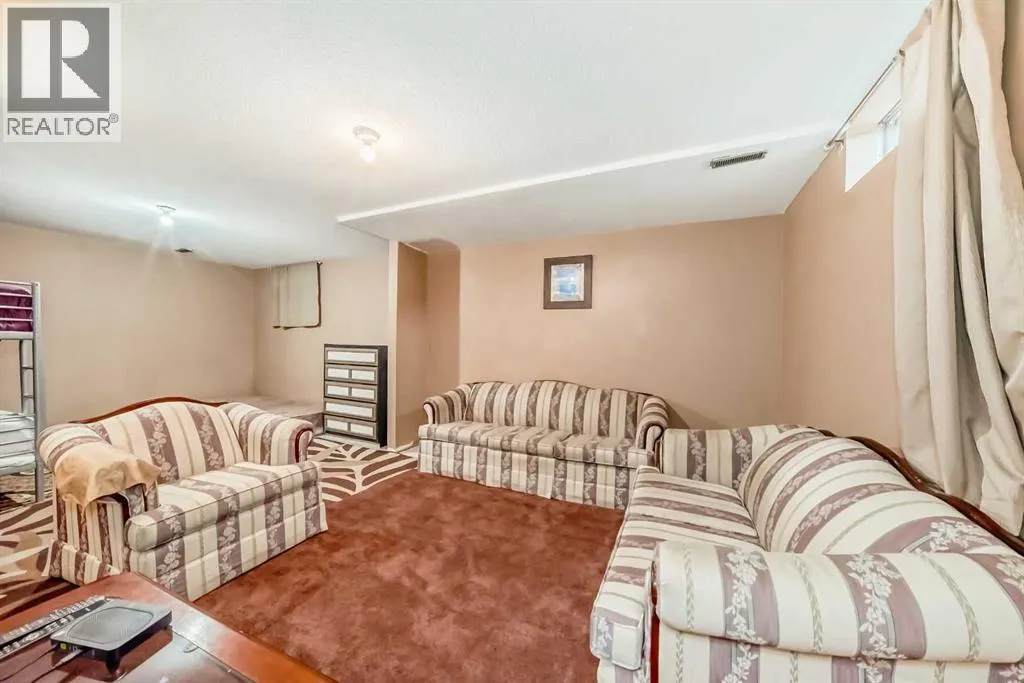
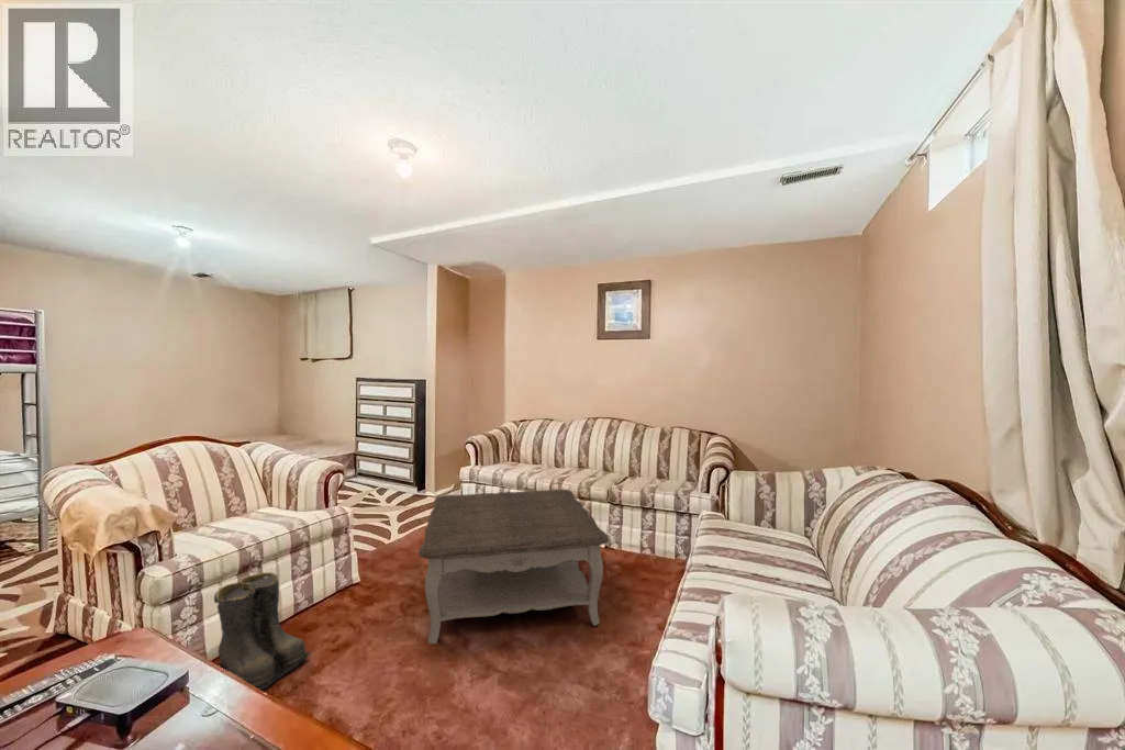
+ coffee table (510, 551)
+ boots (259, 625)
